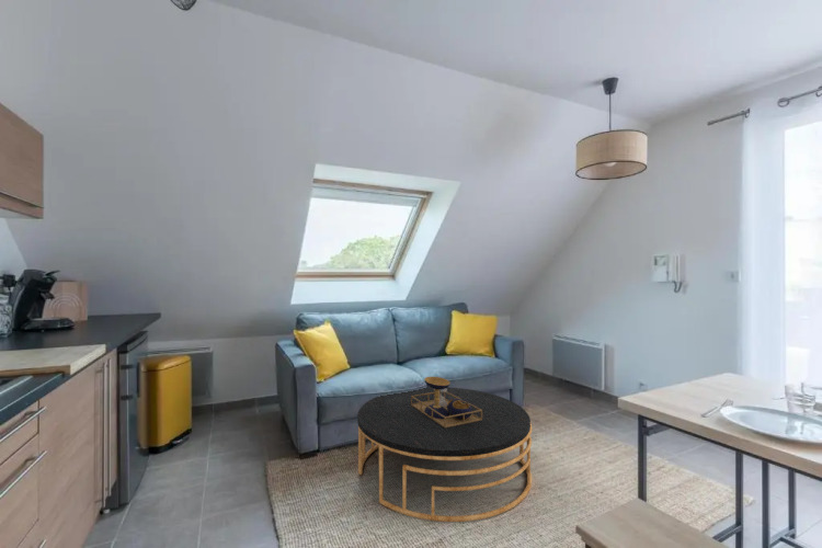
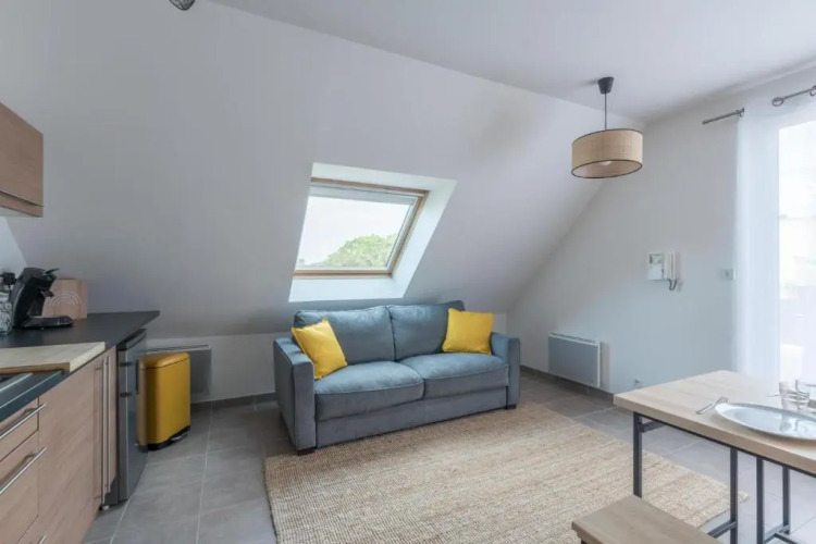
- coffee table (443, 423)
